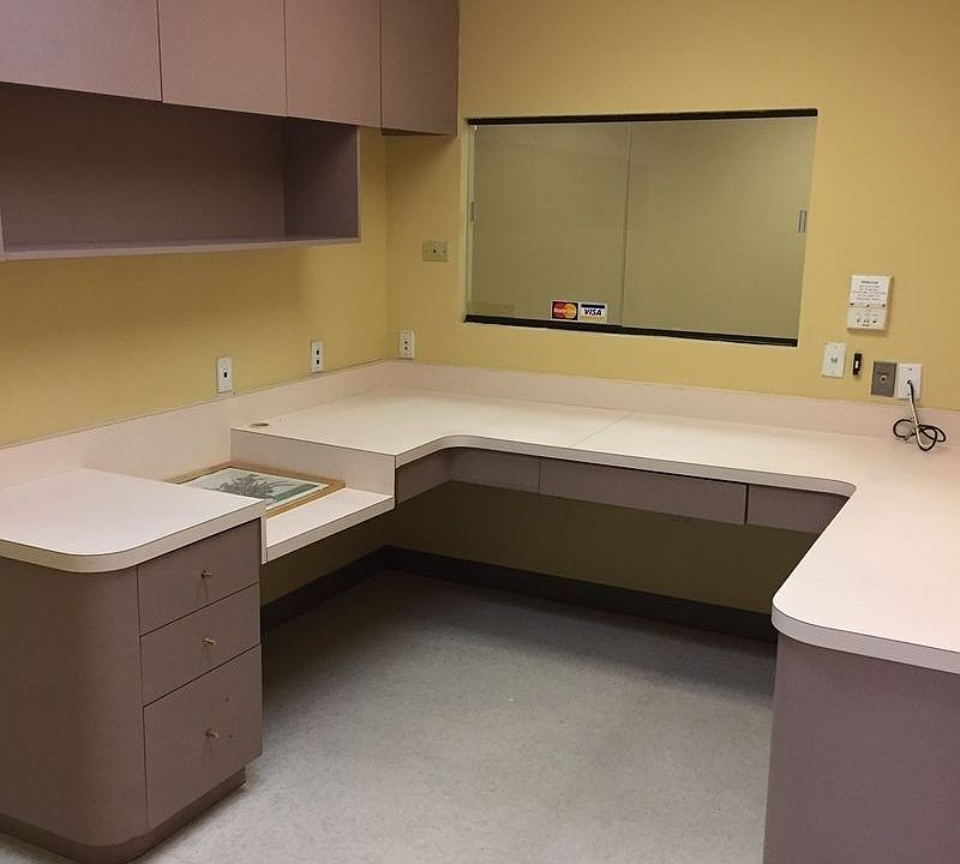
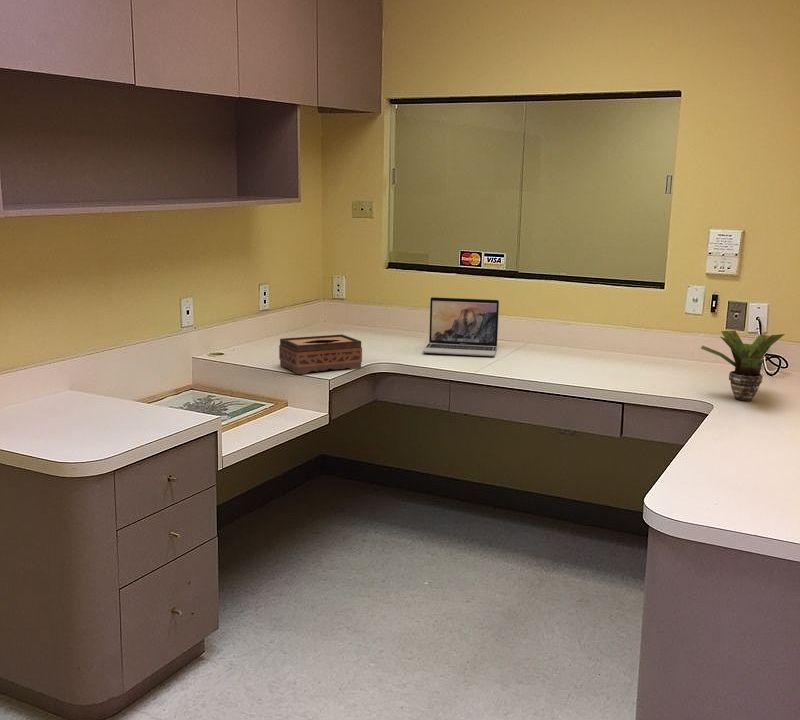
+ laptop (461, 326)
+ potted plant (748, 364)
+ tissue box (320, 353)
